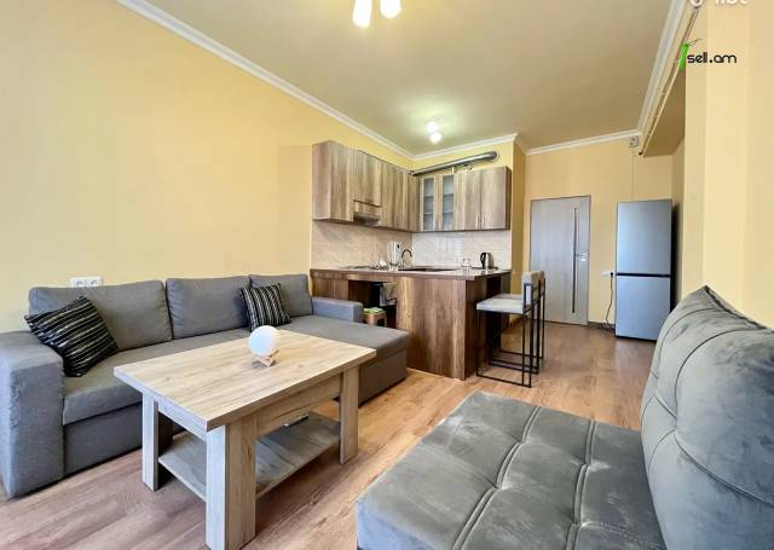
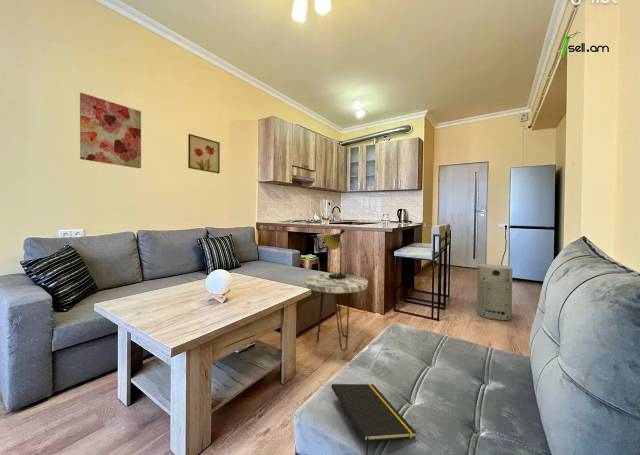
+ side table (336, 311)
+ wall art (204, 154)
+ table lamp (340, 253)
+ wall art (112, 133)
+ fan (493, 290)
+ notepad (369, 408)
